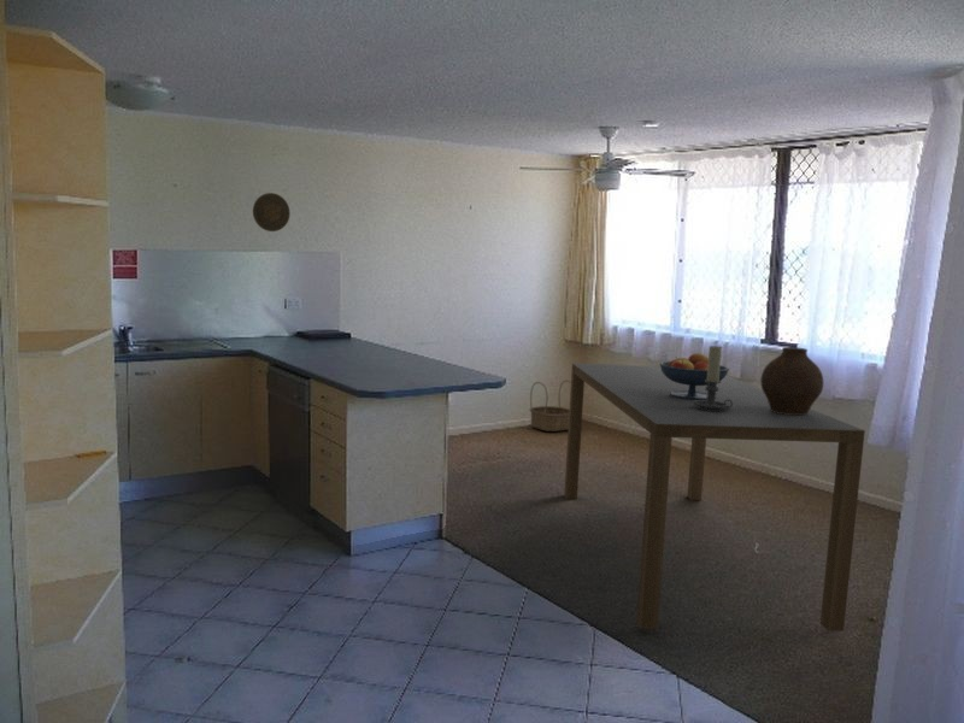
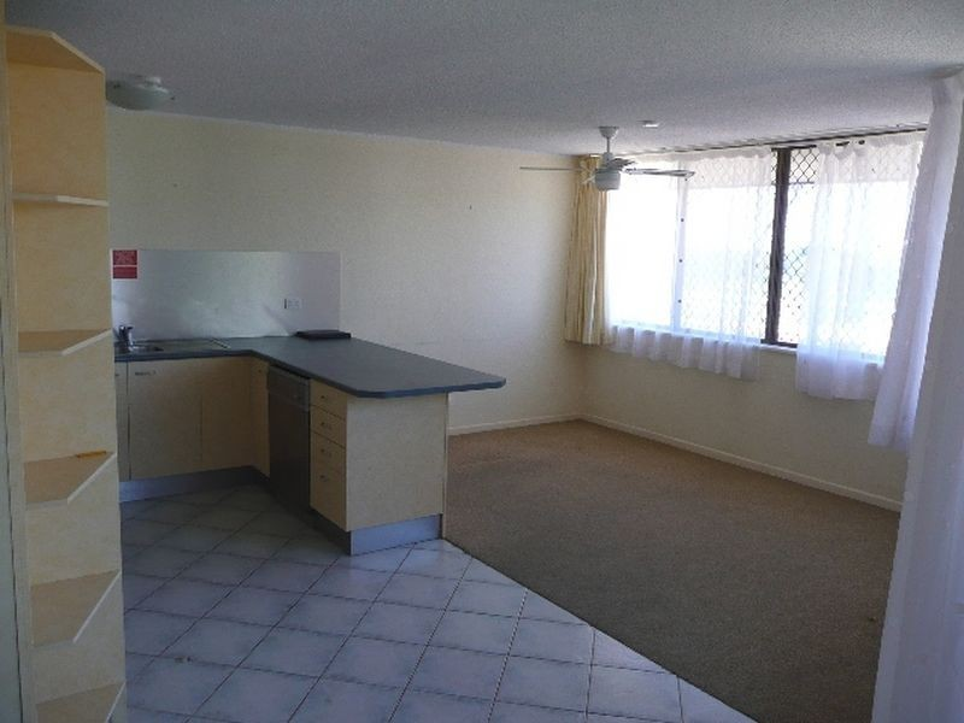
- fruit bowl (693, 375)
- vase (792, 380)
- dining table (689, 471)
- basket (552, 406)
- decorative plate (271, 212)
- candle holder (716, 376)
